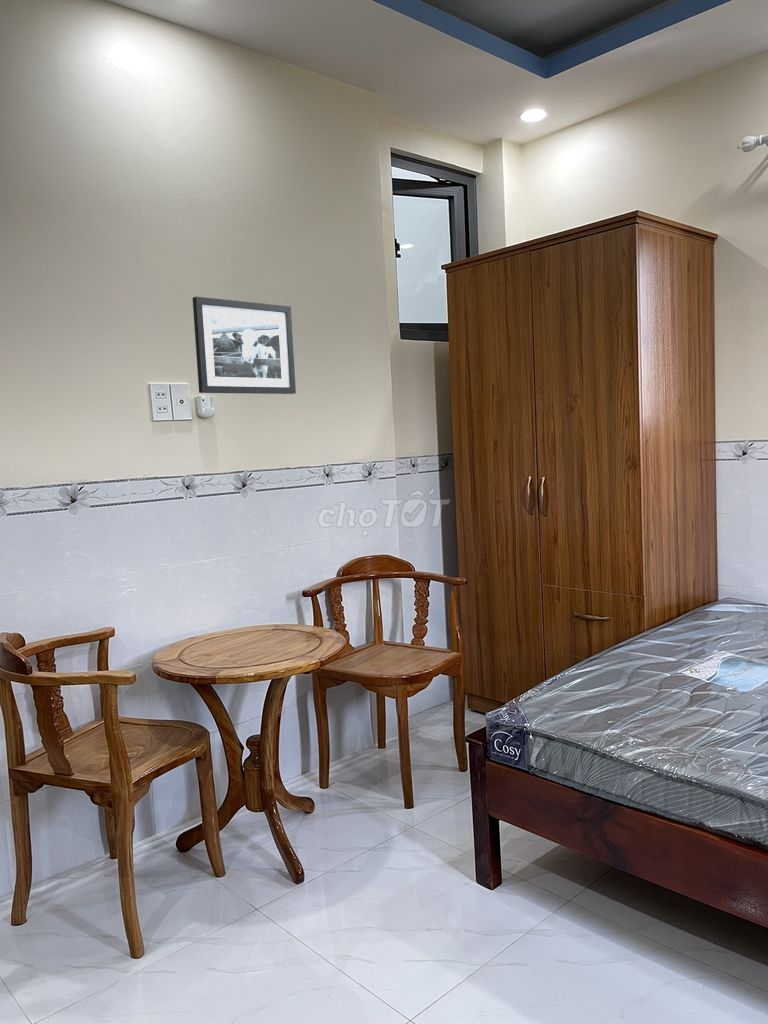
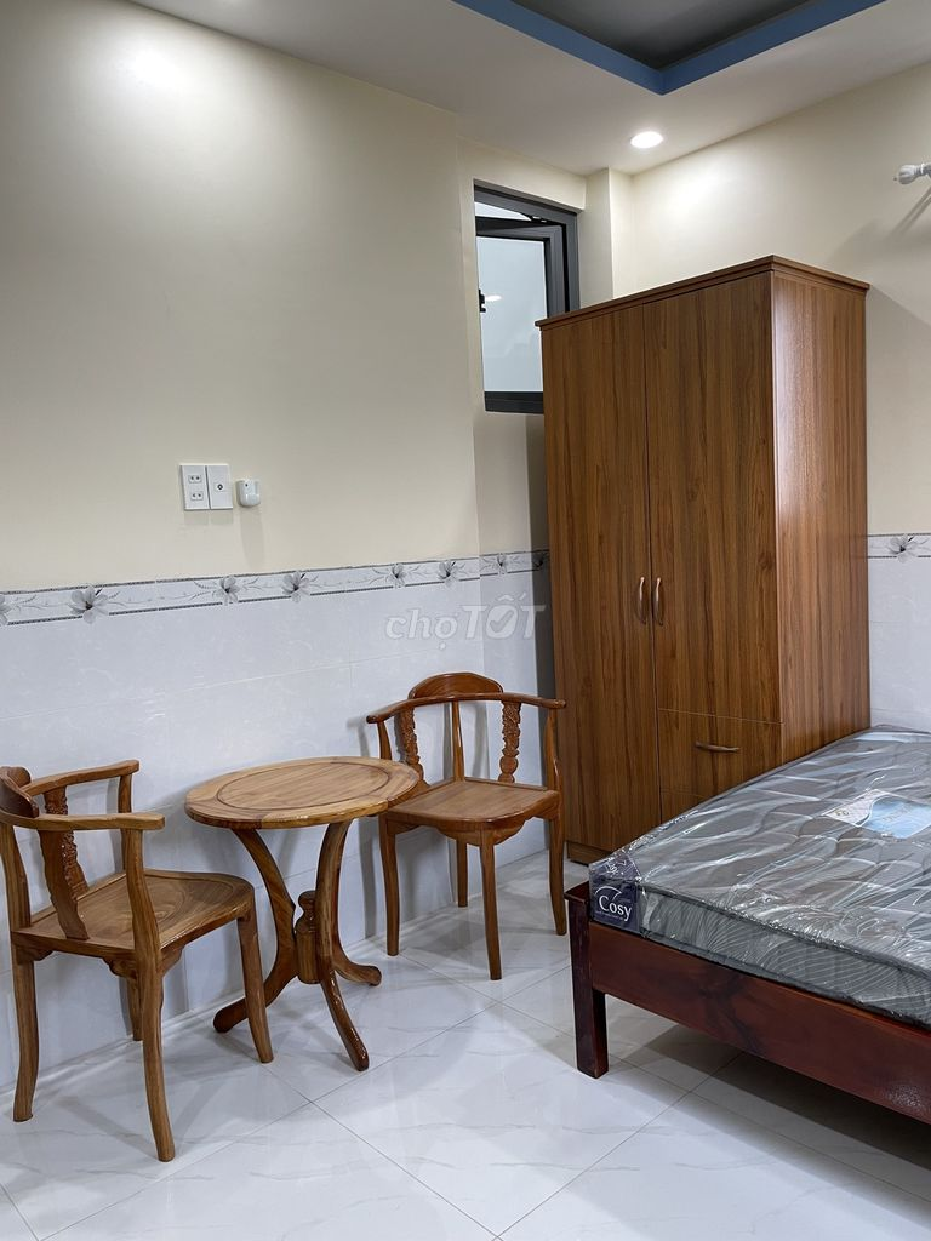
- picture frame (246, 347)
